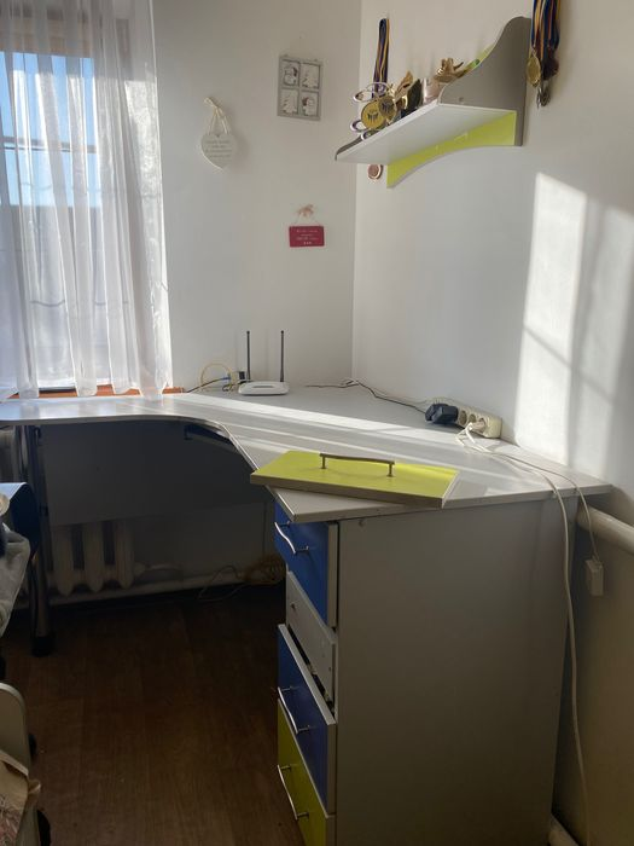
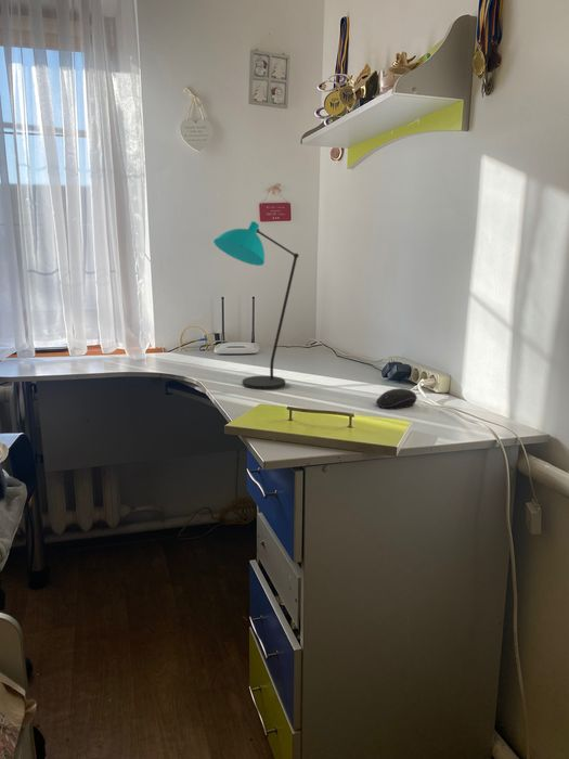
+ computer mouse (397, 397)
+ desk lamp (282, 309)
